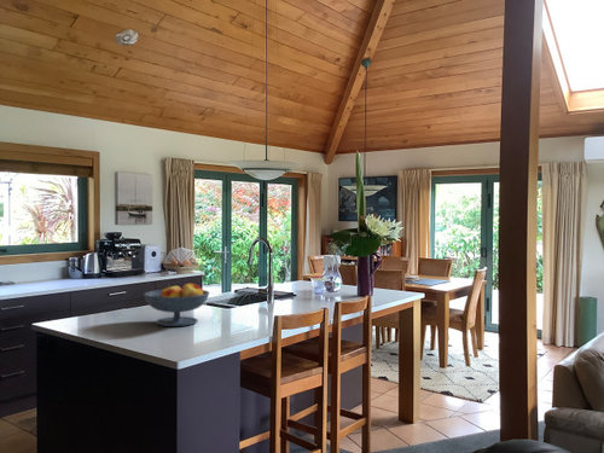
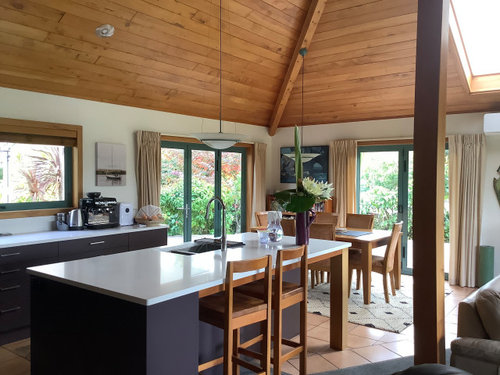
- fruit bowl (176, 302)
